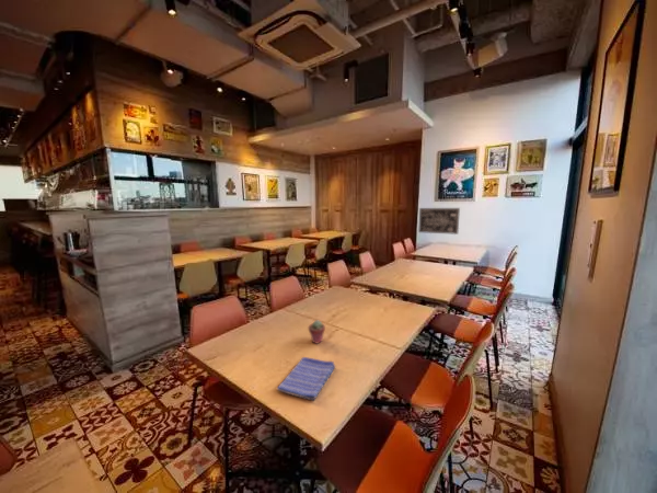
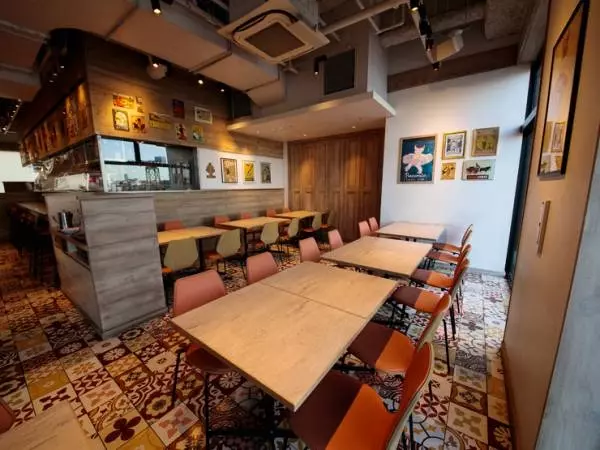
- wall art (438, 220)
- dish towel (308, 375)
- potted succulent (316, 330)
